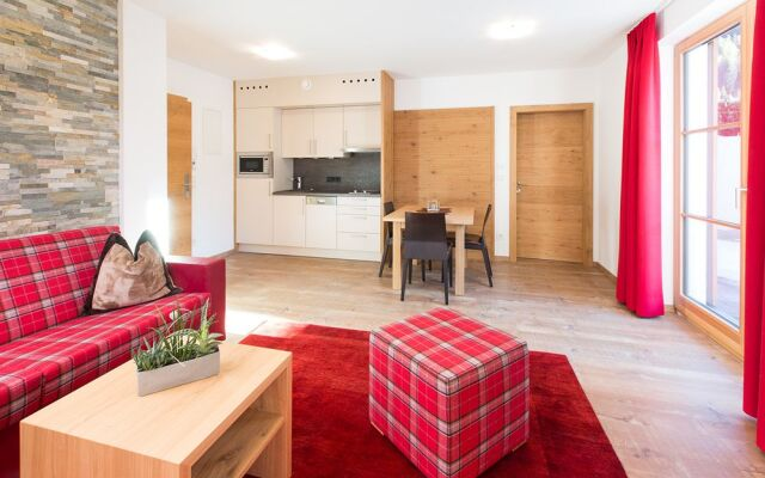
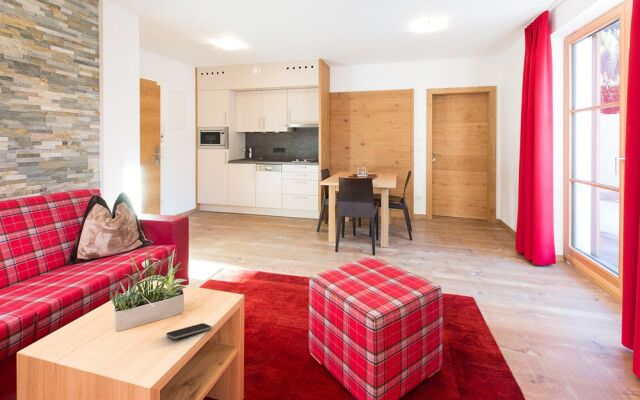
+ smartphone (189, 330)
